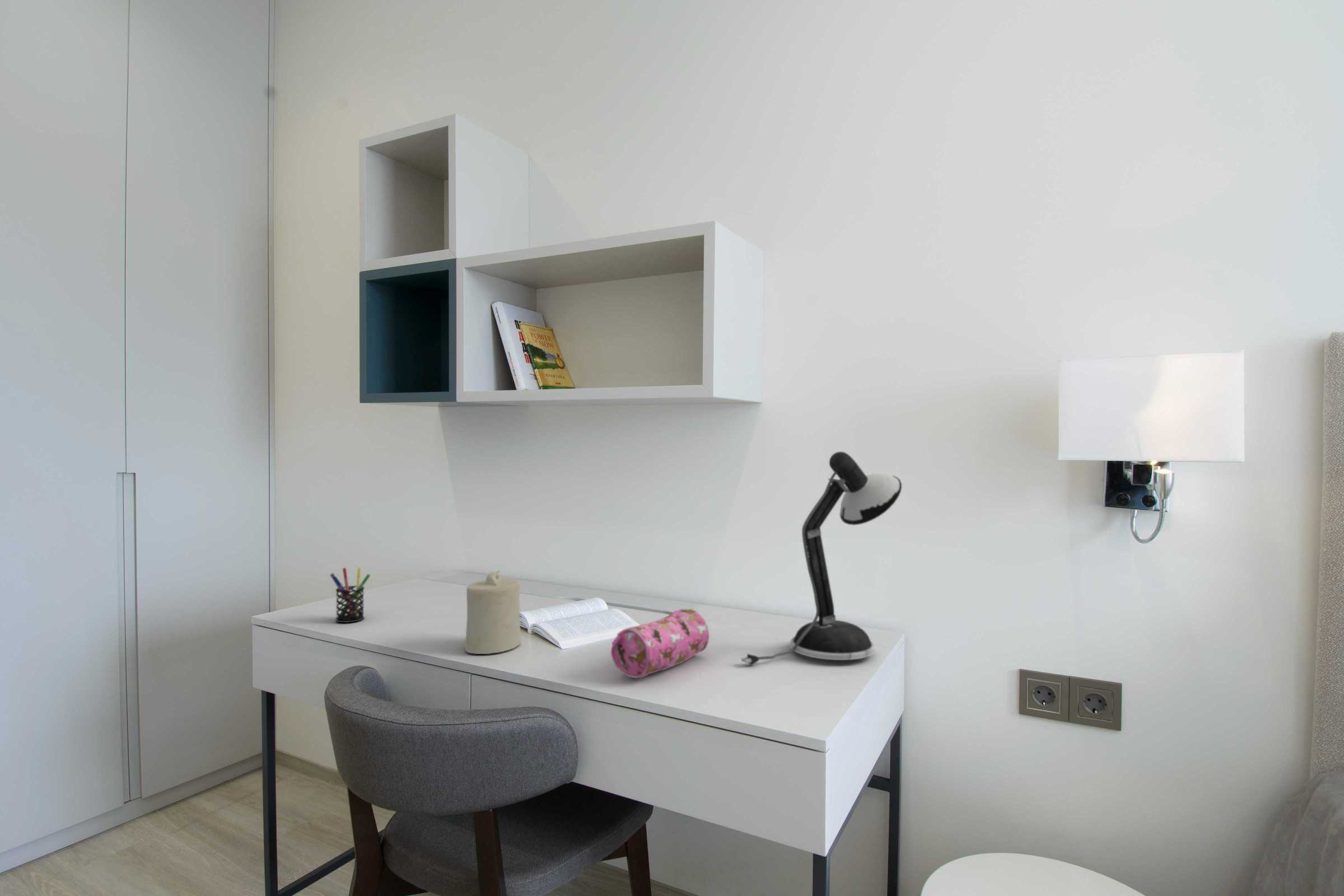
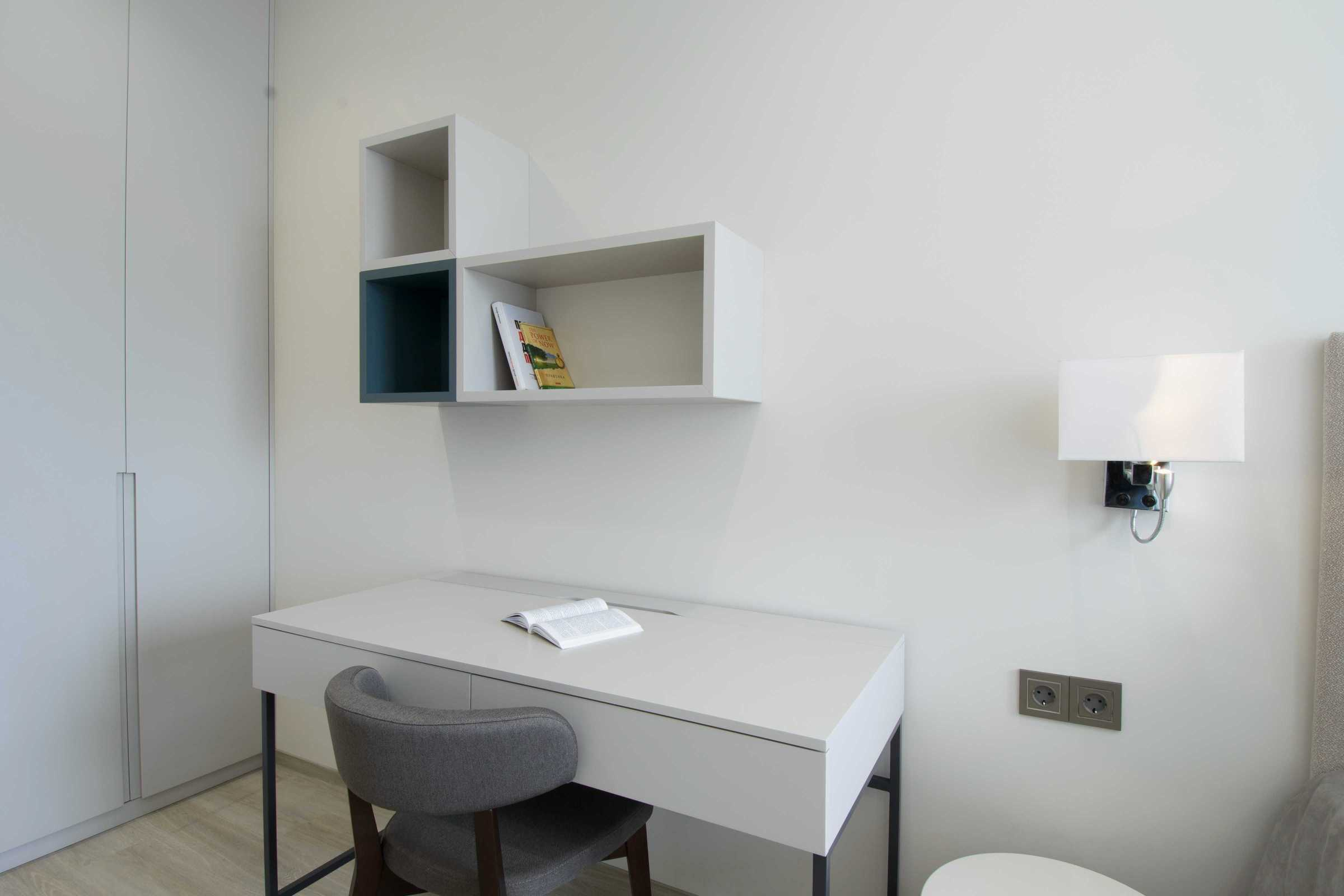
- pen holder (352, 593)
- pencil case (661, 641)
- desk lamp (824, 552)
- candle (493, 609)
